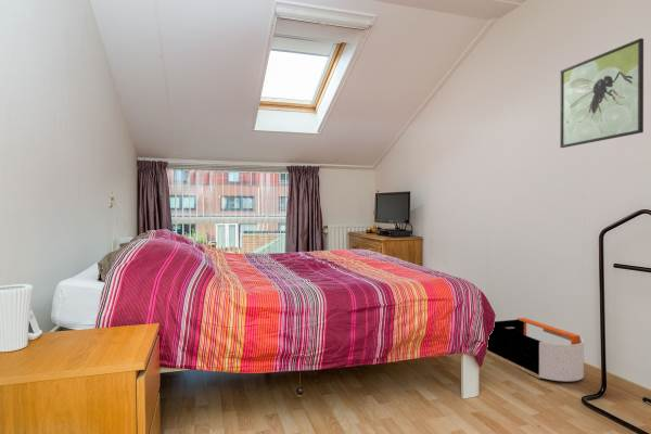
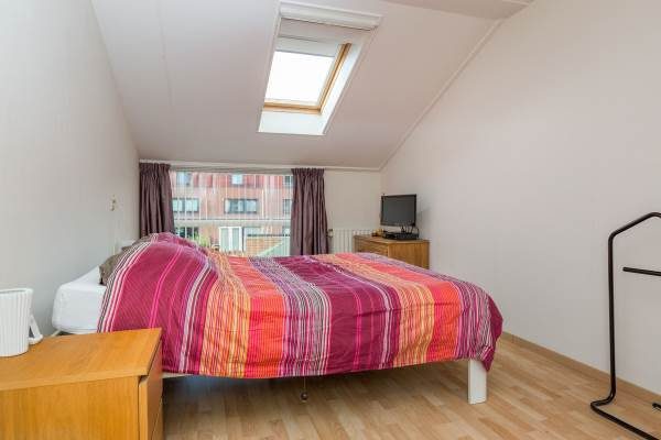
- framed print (597, 98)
- storage bin (537, 347)
